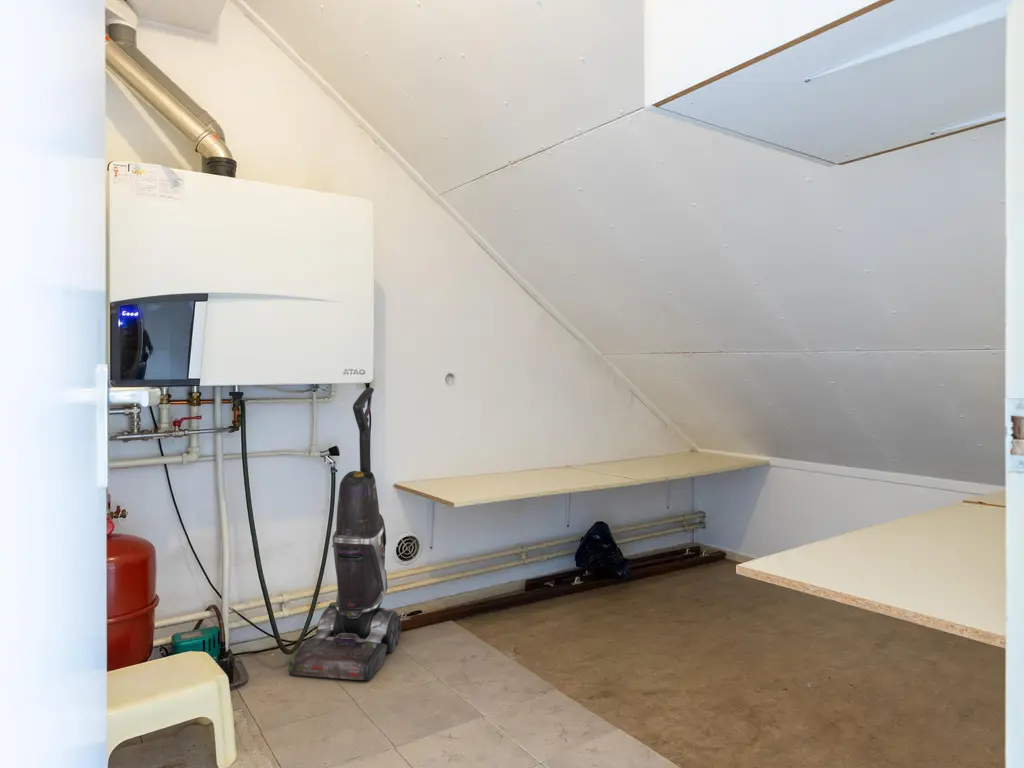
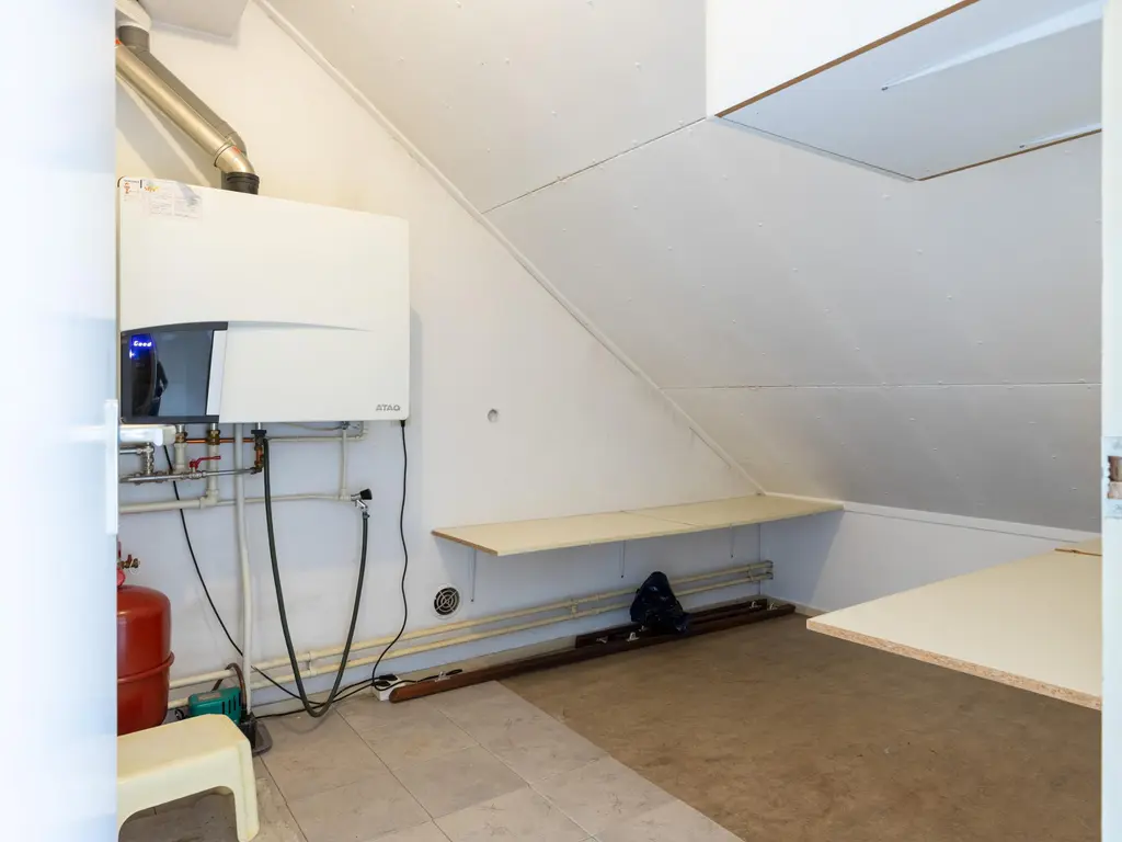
- vacuum cleaner (348, 522)
